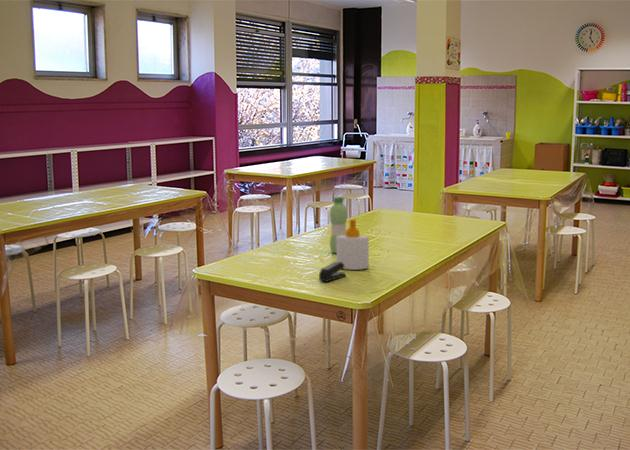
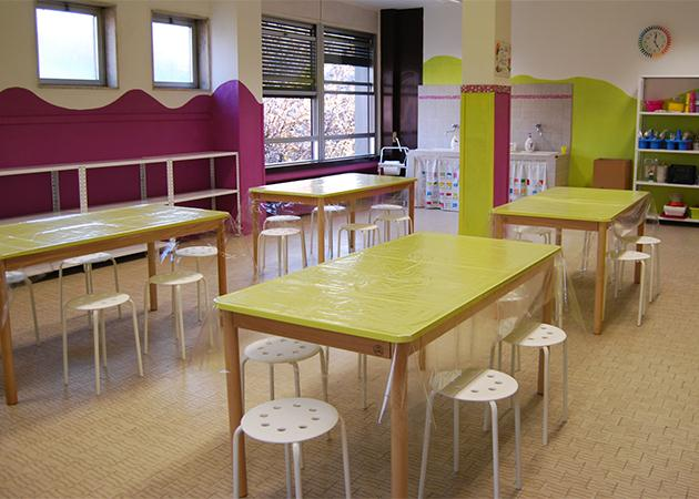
- soap bottle (352, 243)
- water bottle (338, 225)
- stapler (332, 270)
